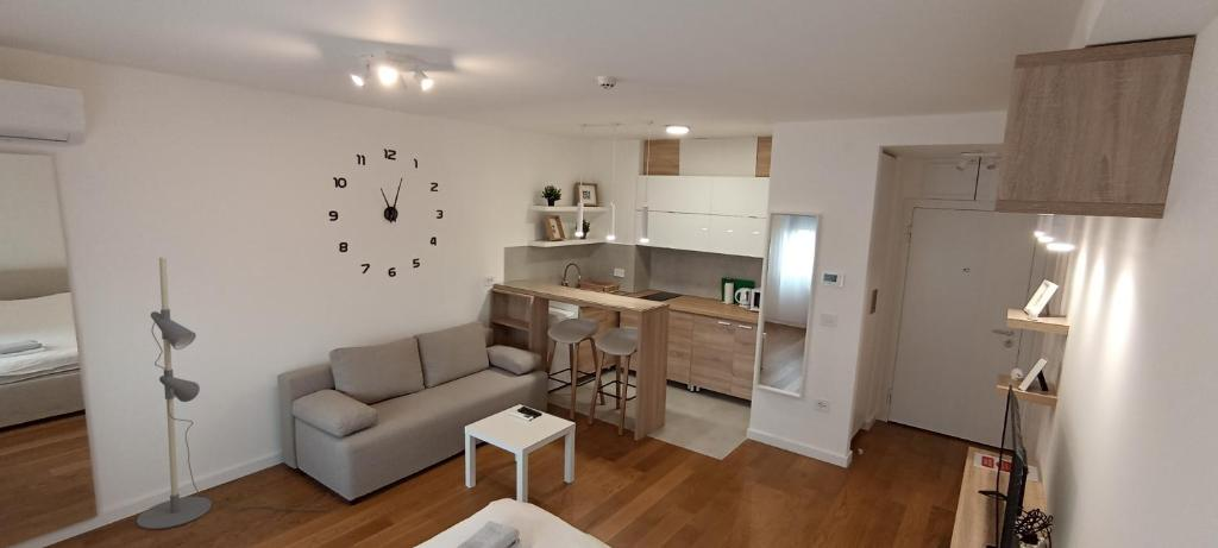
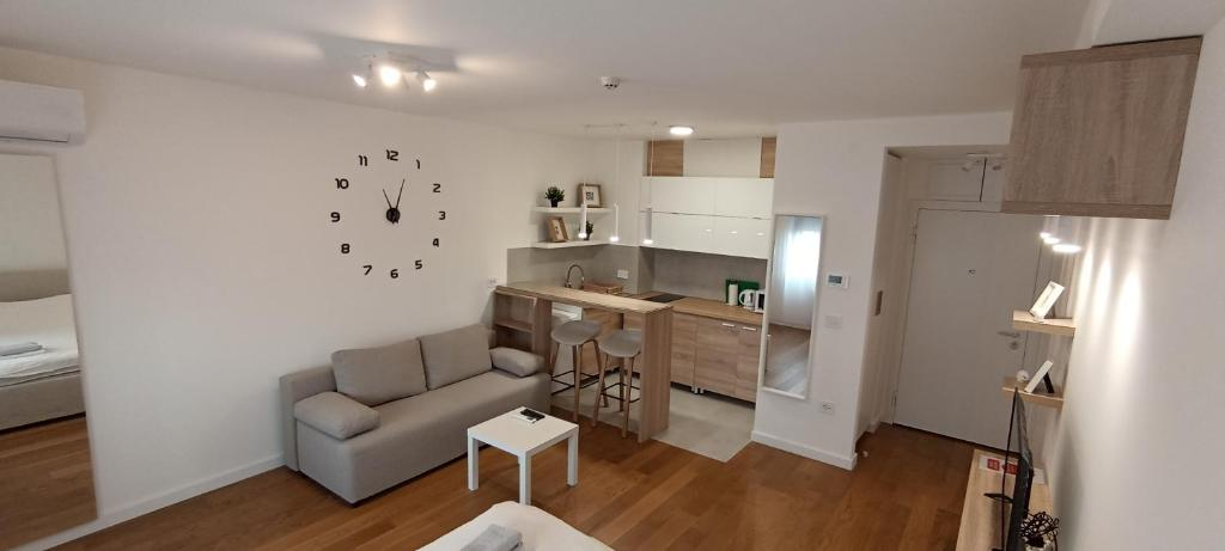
- floor lamp (199, 388)
